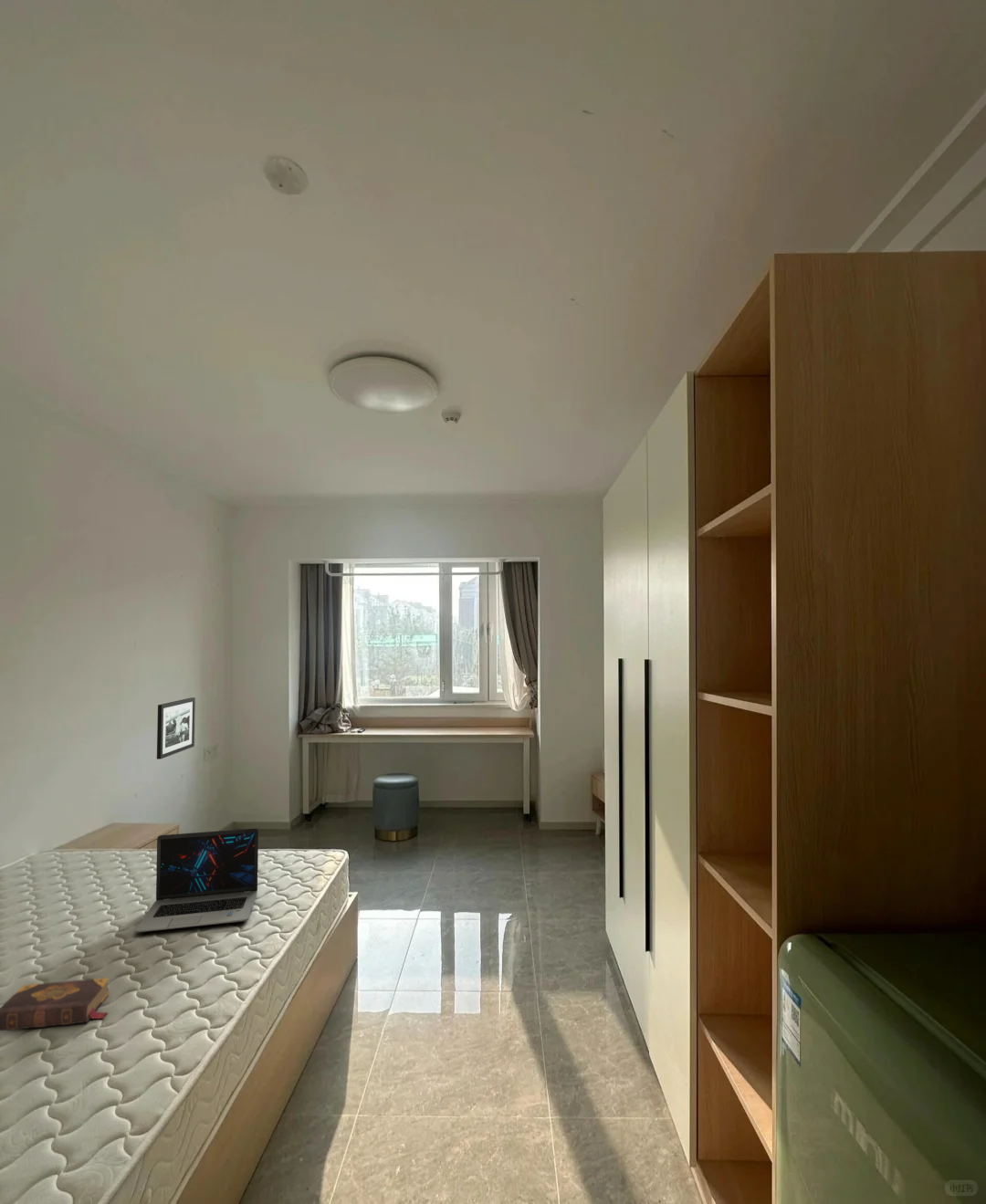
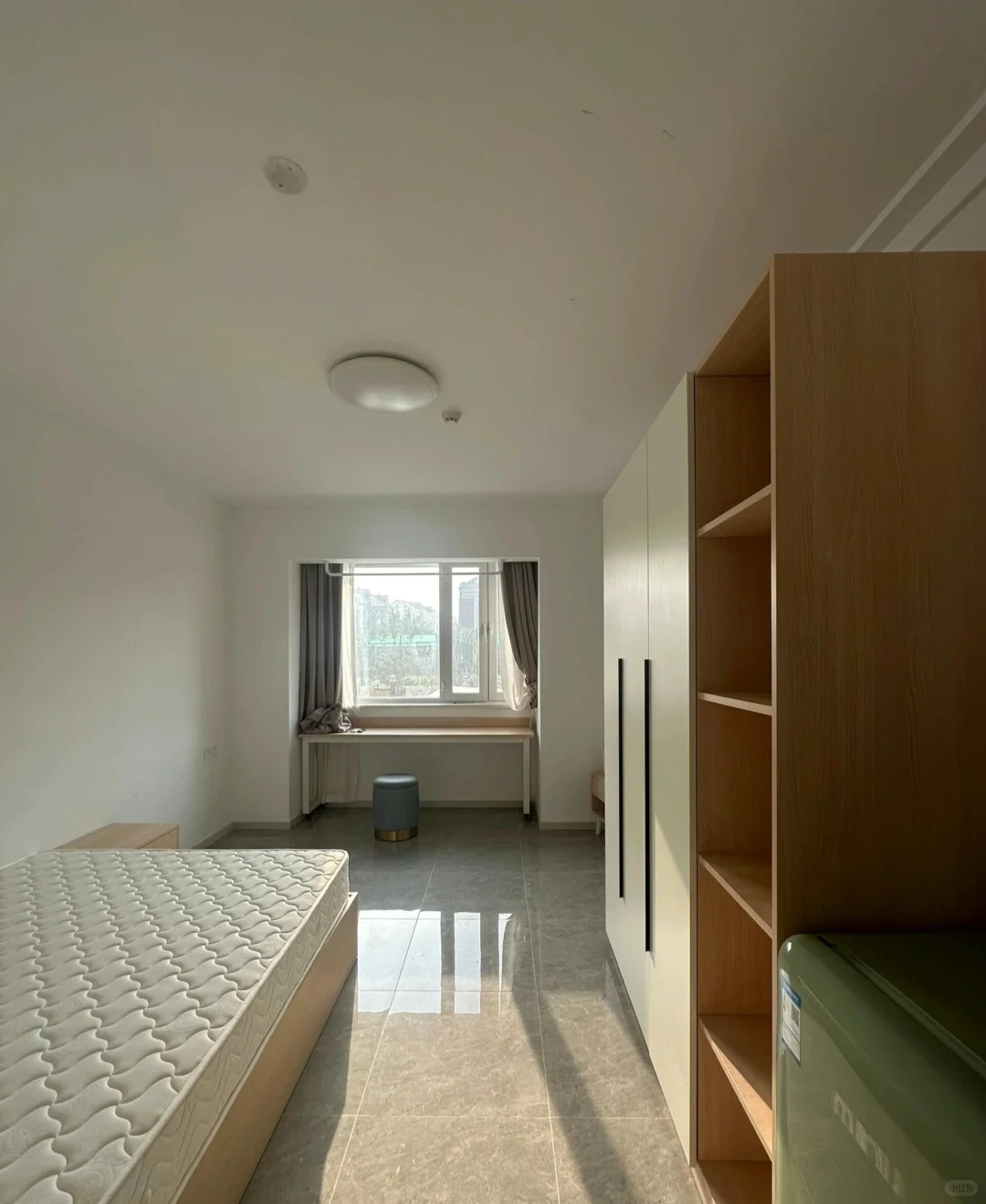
- picture frame (176, 727)
- laptop (201, 878)
- book (60, 1002)
